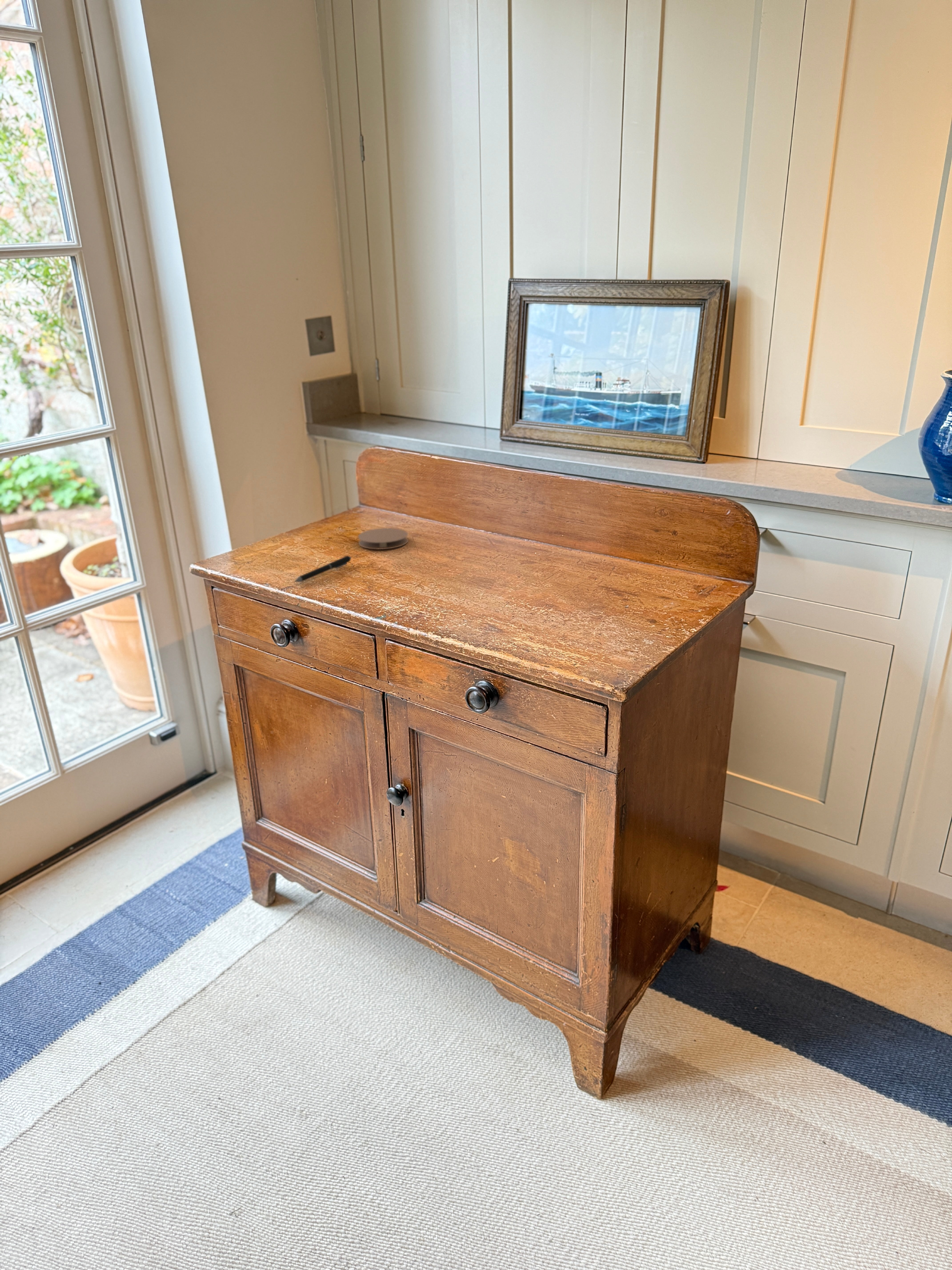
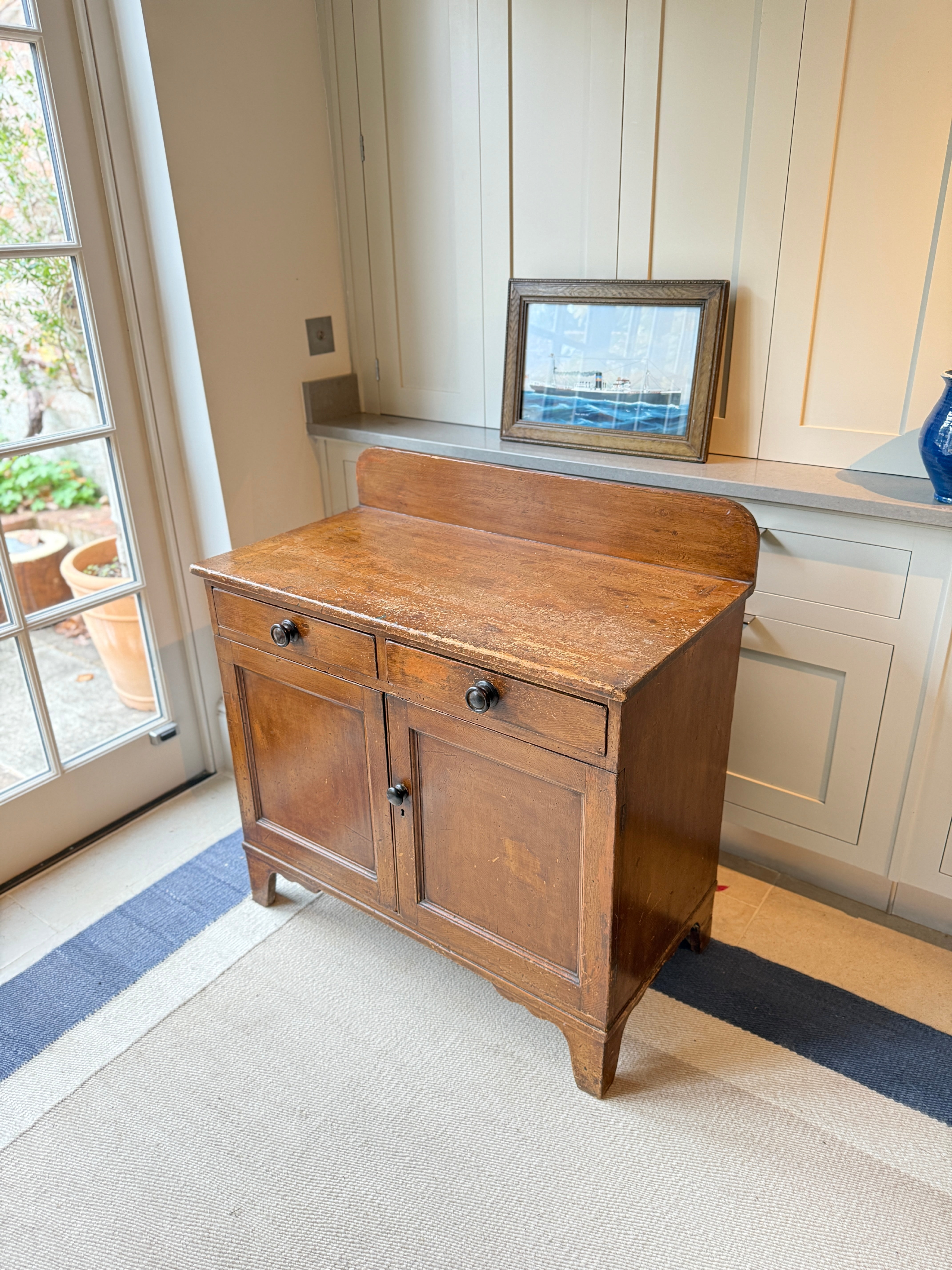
- pen (323, 569)
- coaster (383, 538)
